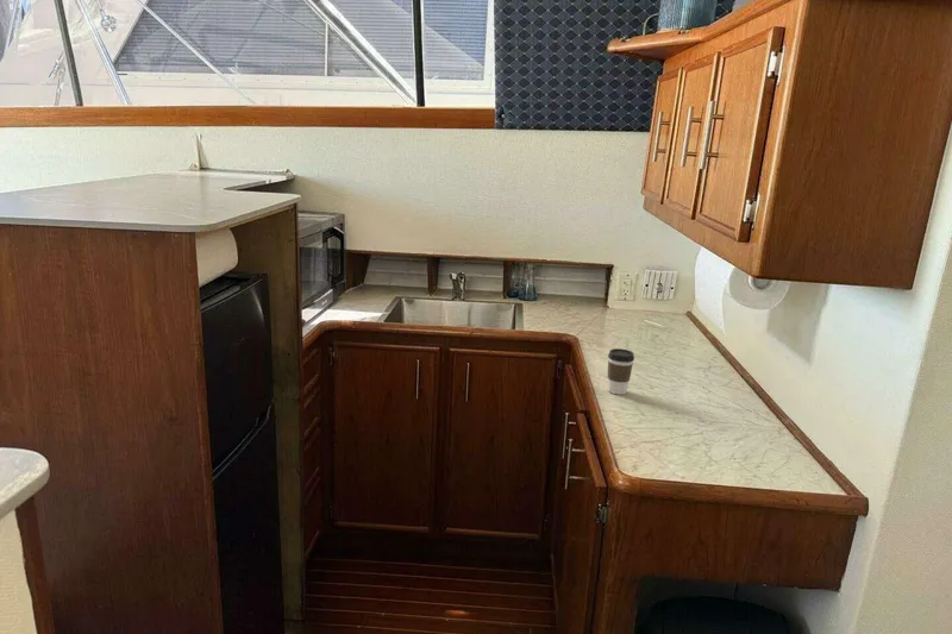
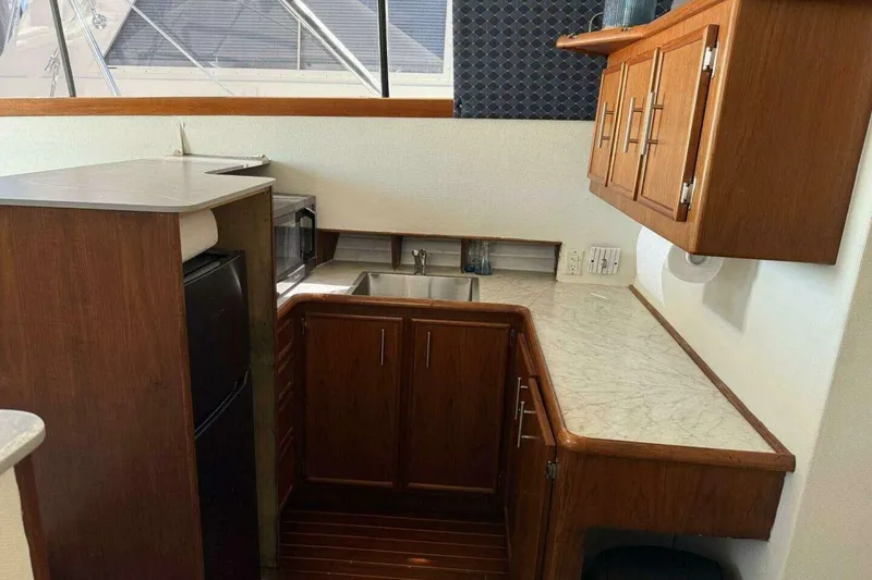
- coffee cup (619, 371)
